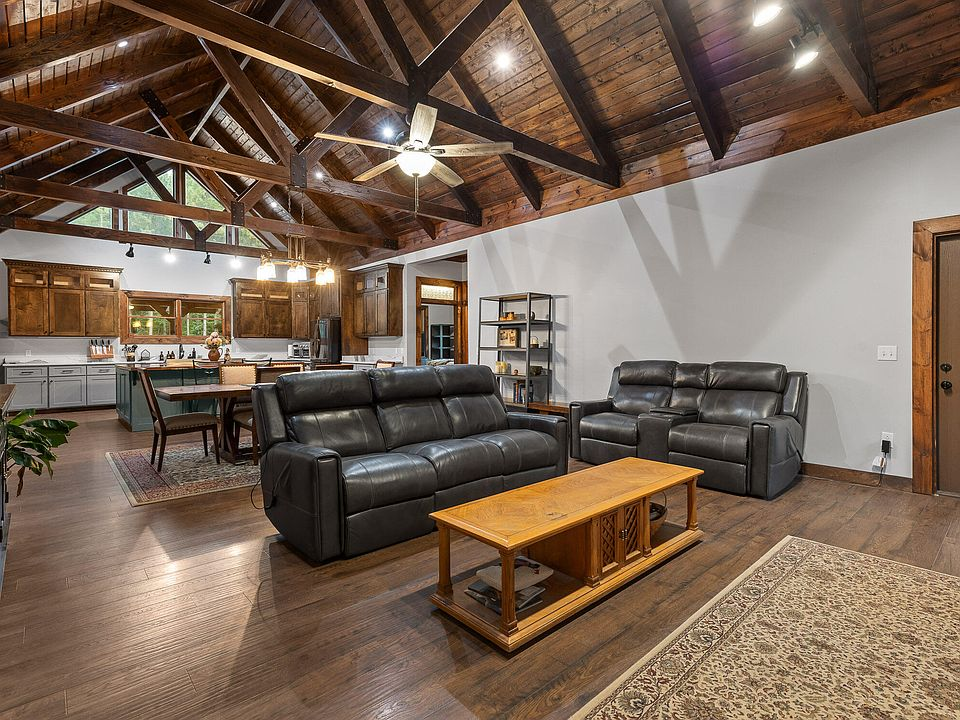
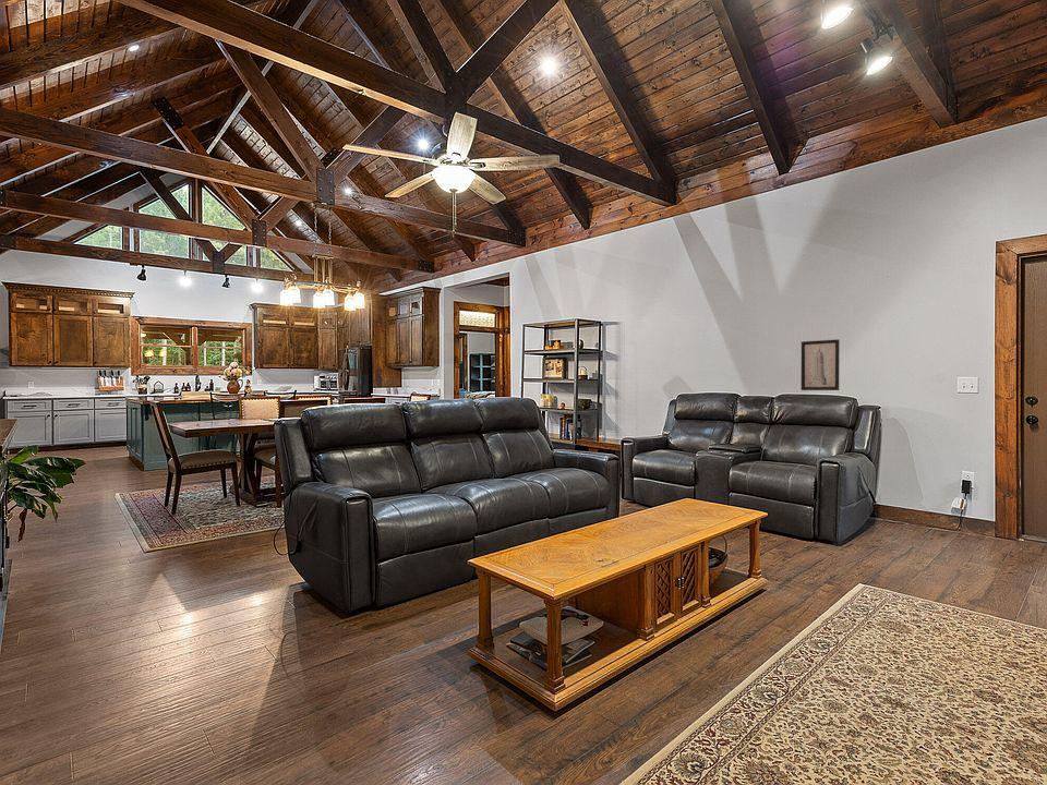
+ wall art (819, 365)
